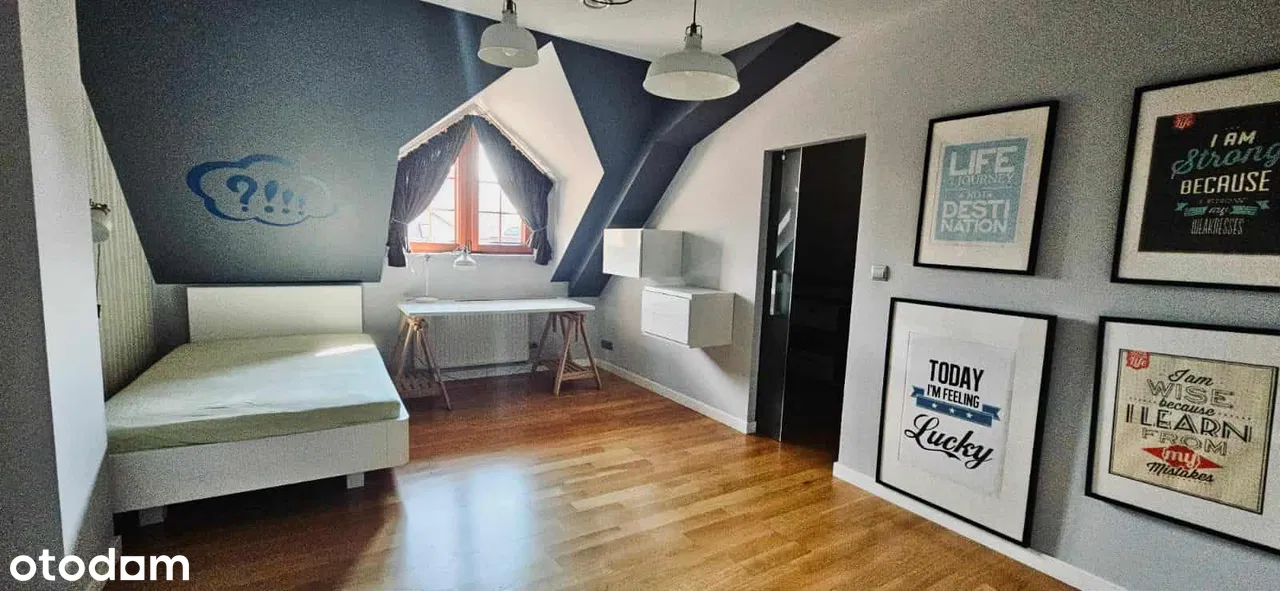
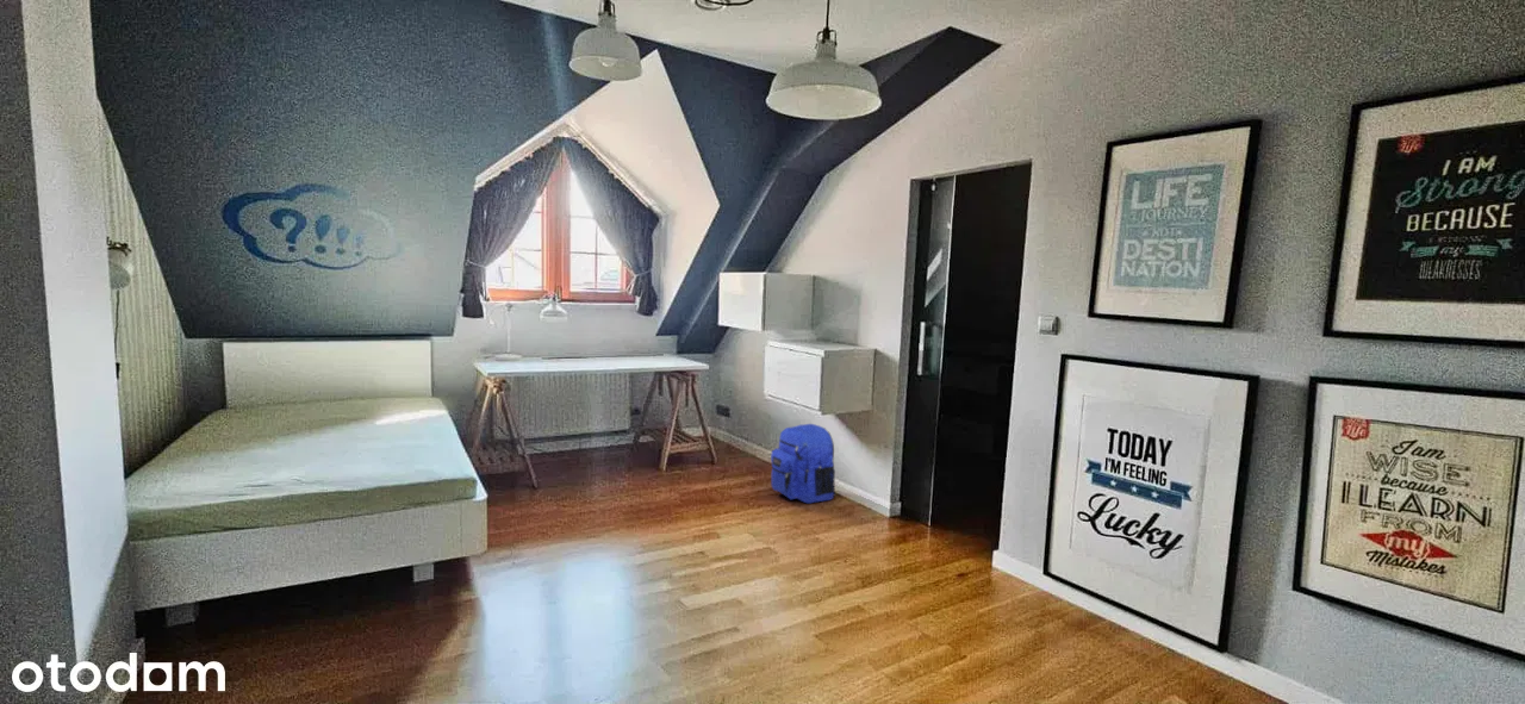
+ backpack (803, 461)
